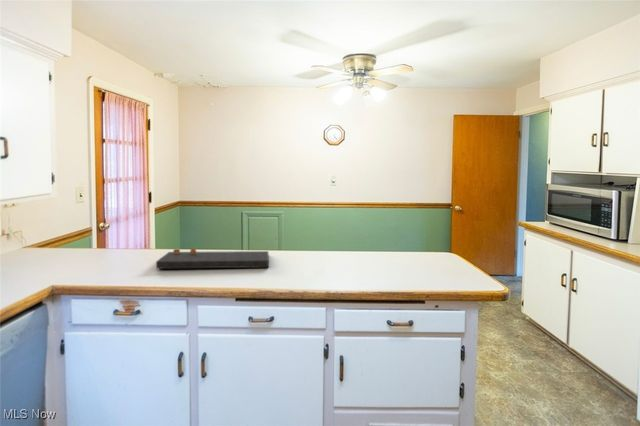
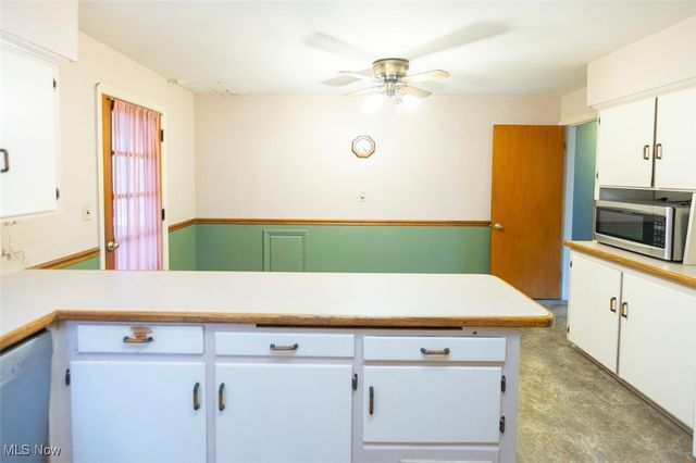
- cutting board (216, 256)
